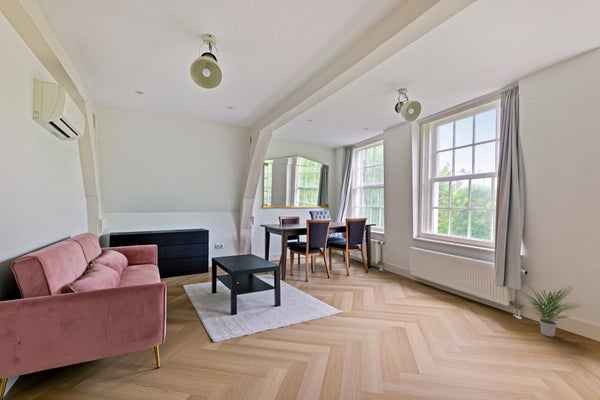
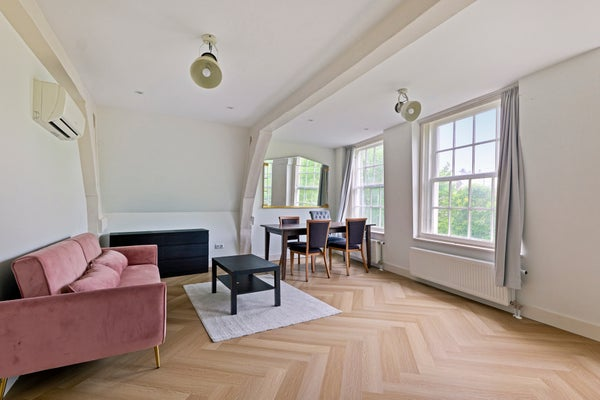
- potted plant (547, 308)
